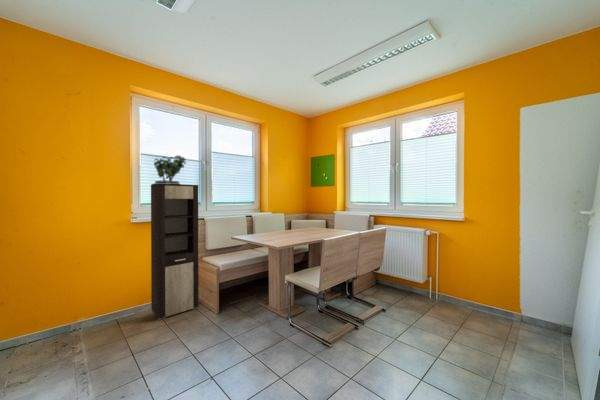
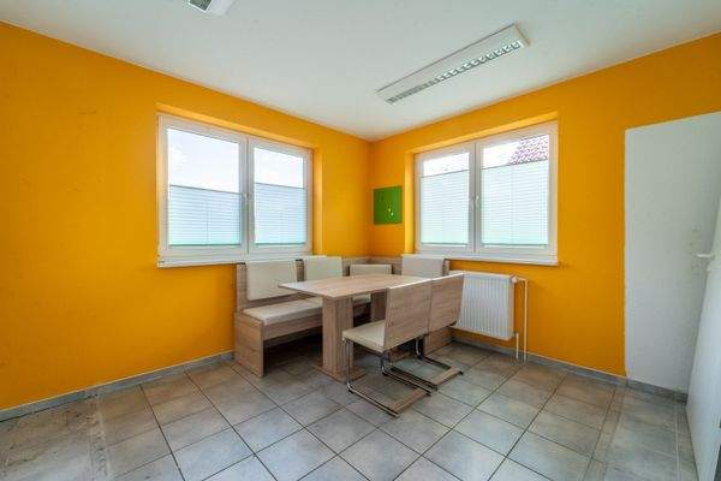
- potted plant (170, 168)
- cabinet (175, 247)
